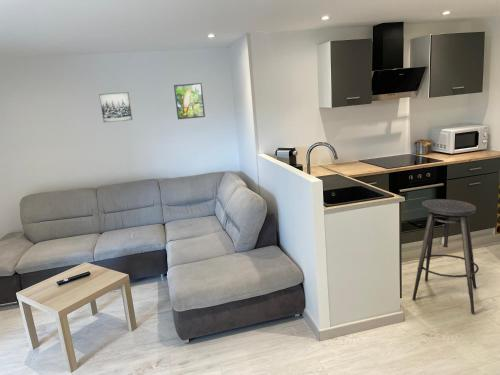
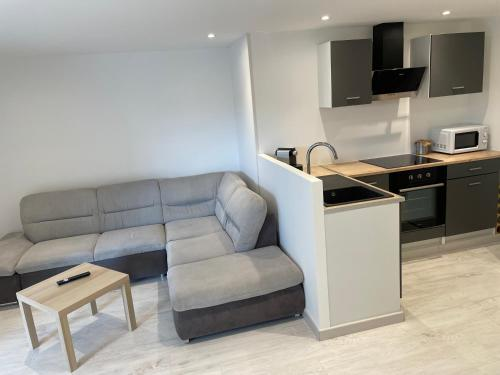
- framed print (189, 101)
- wall art (116, 107)
- stool (447, 255)
